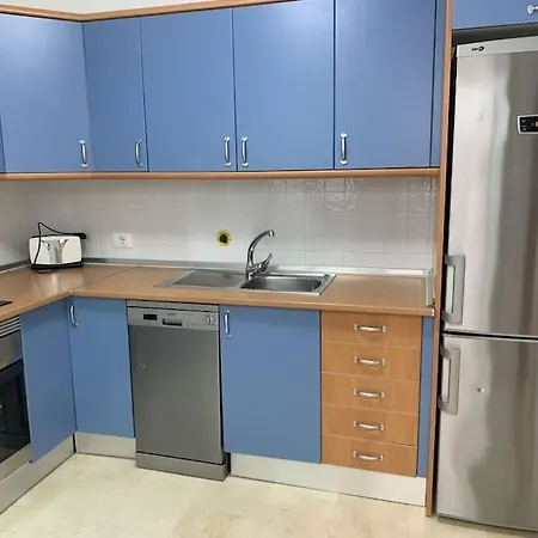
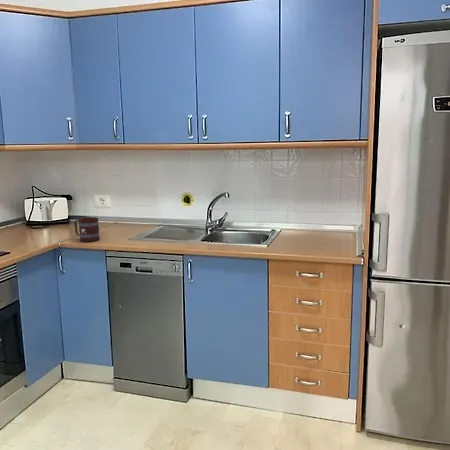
+ mug (85, 229)
